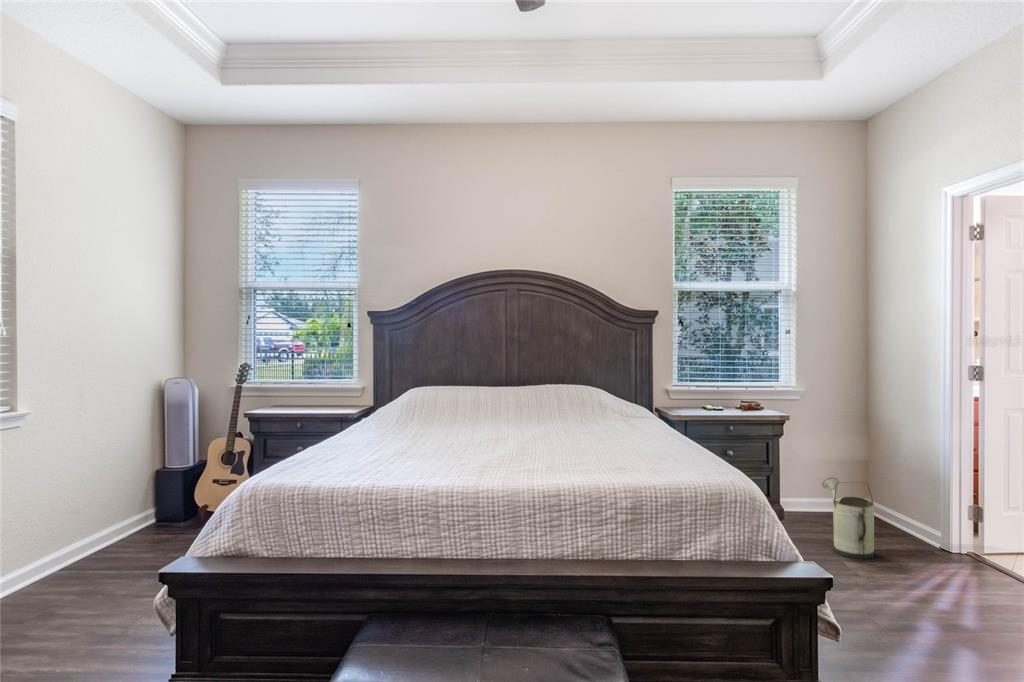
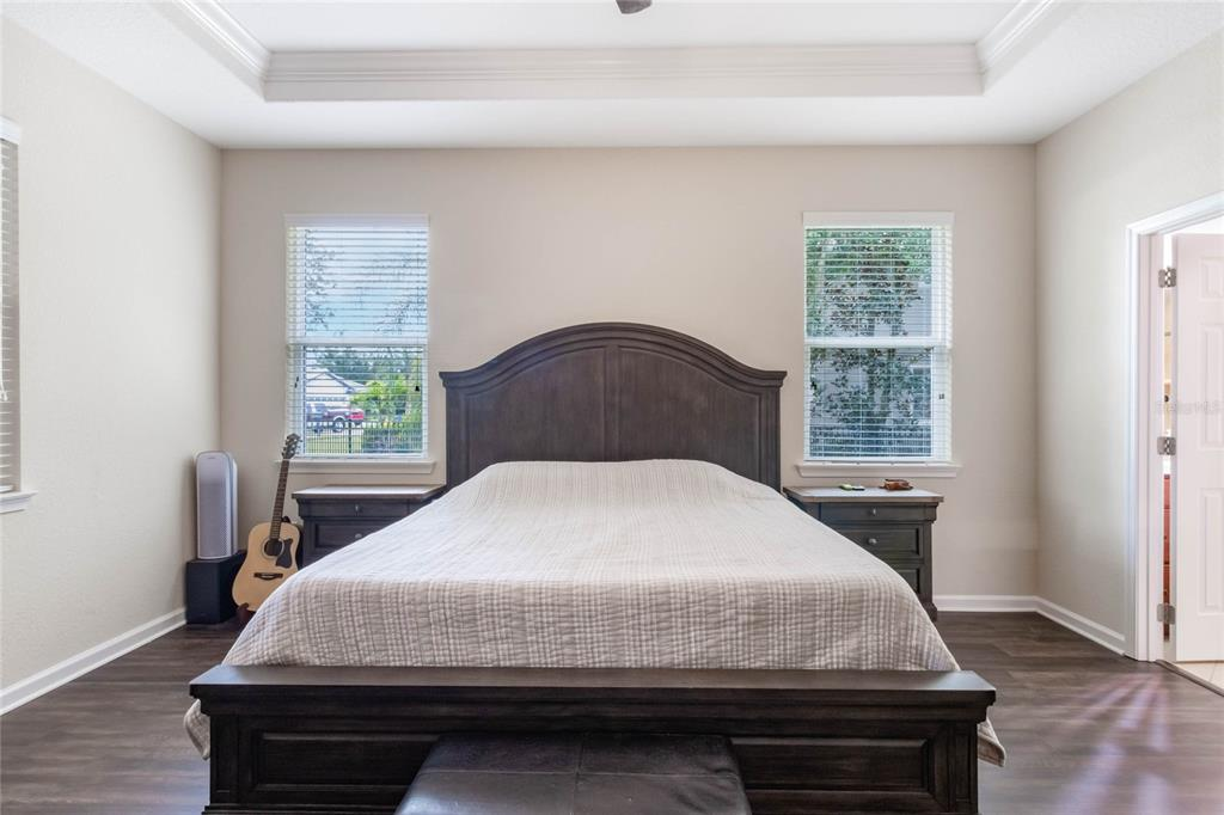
- watering can (846, 512)
